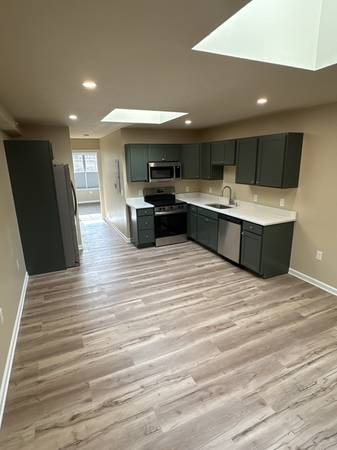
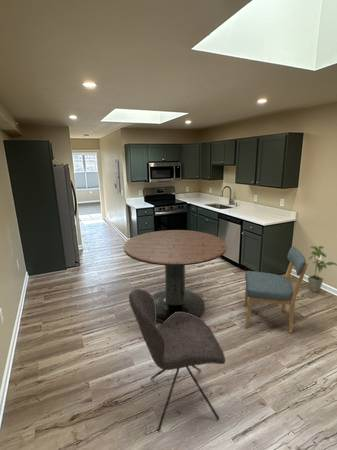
+ house plant (319, 270)
+ dining table (175, 276)
+ chair (272, 286)
+ chair (175, 348)
